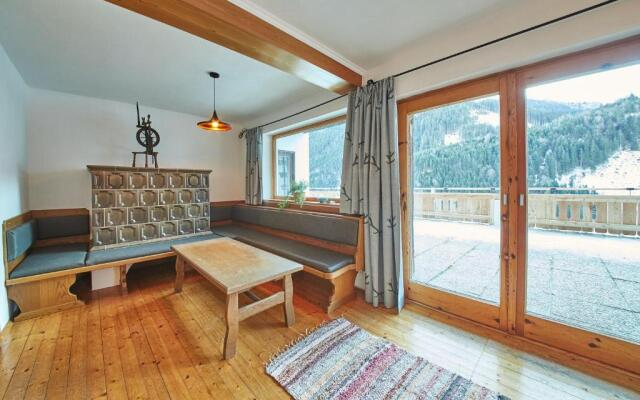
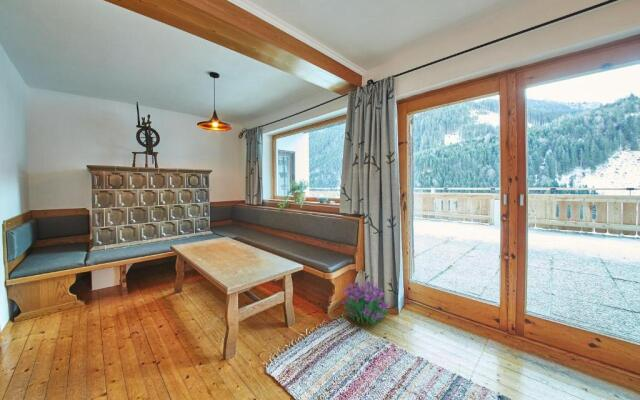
+ decorative plant (364, 300)
